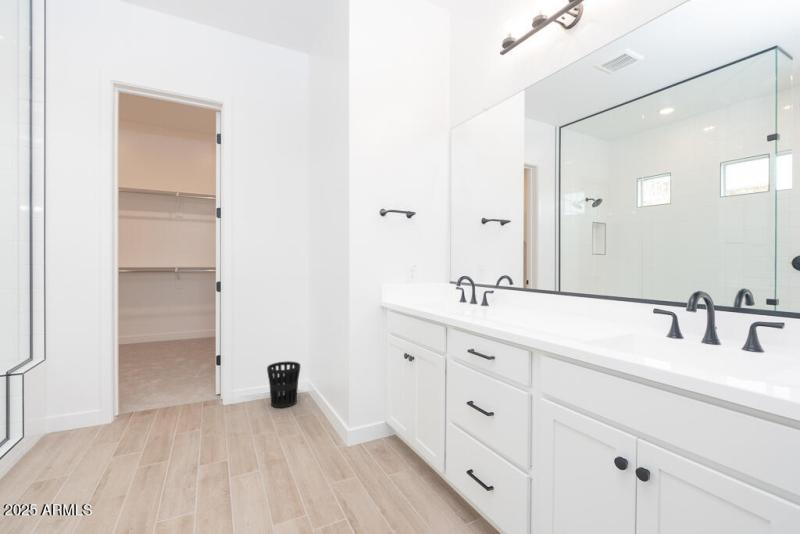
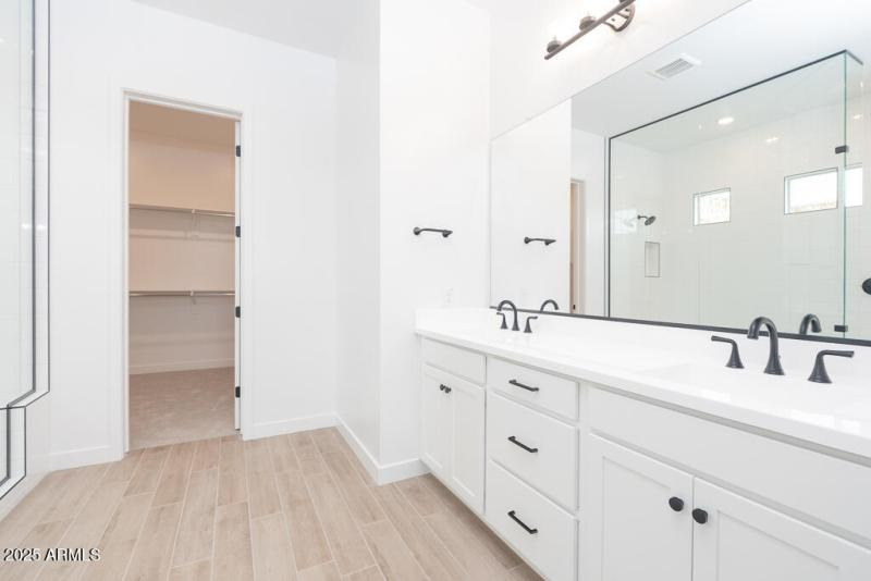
- wastebasket (283, 384)
